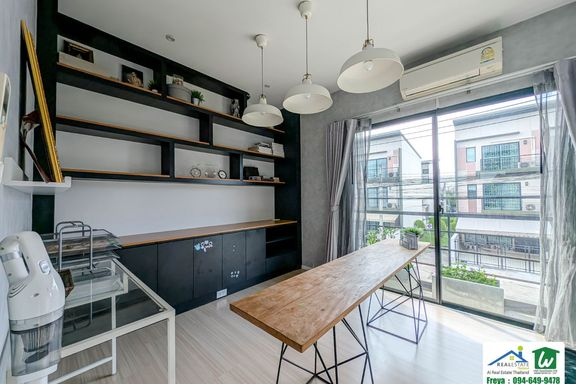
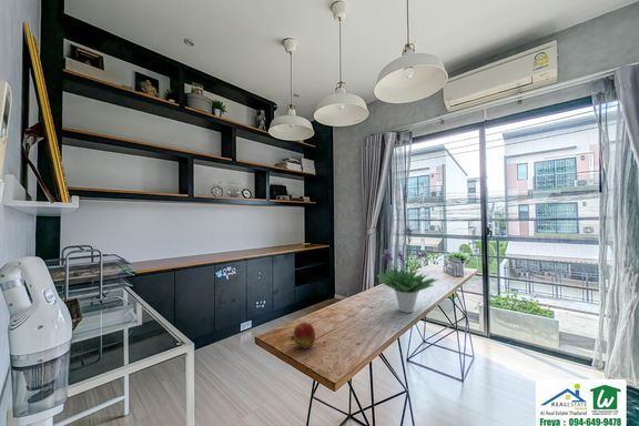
+ fruit (302, 335)
+ potted plant (405, 268)
